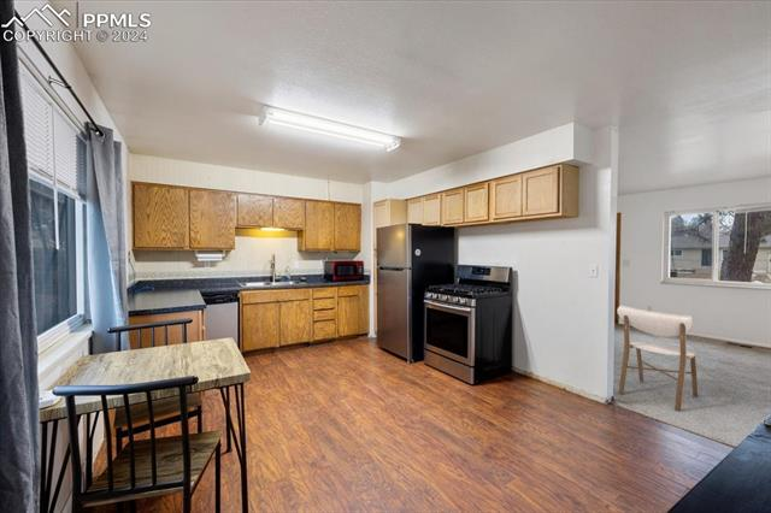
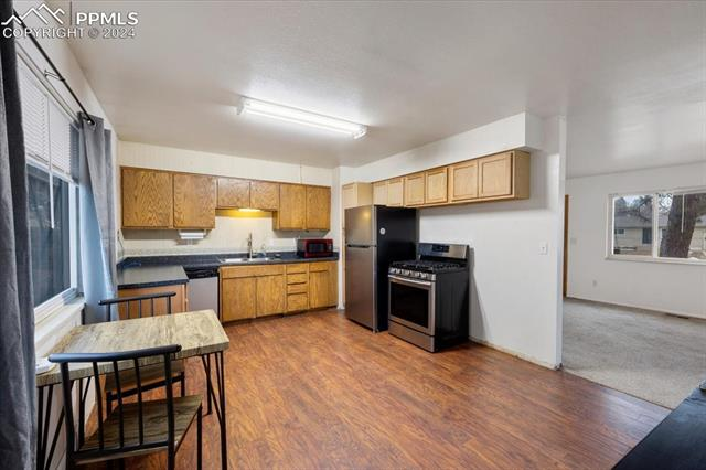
- dining chair (657, 350)
